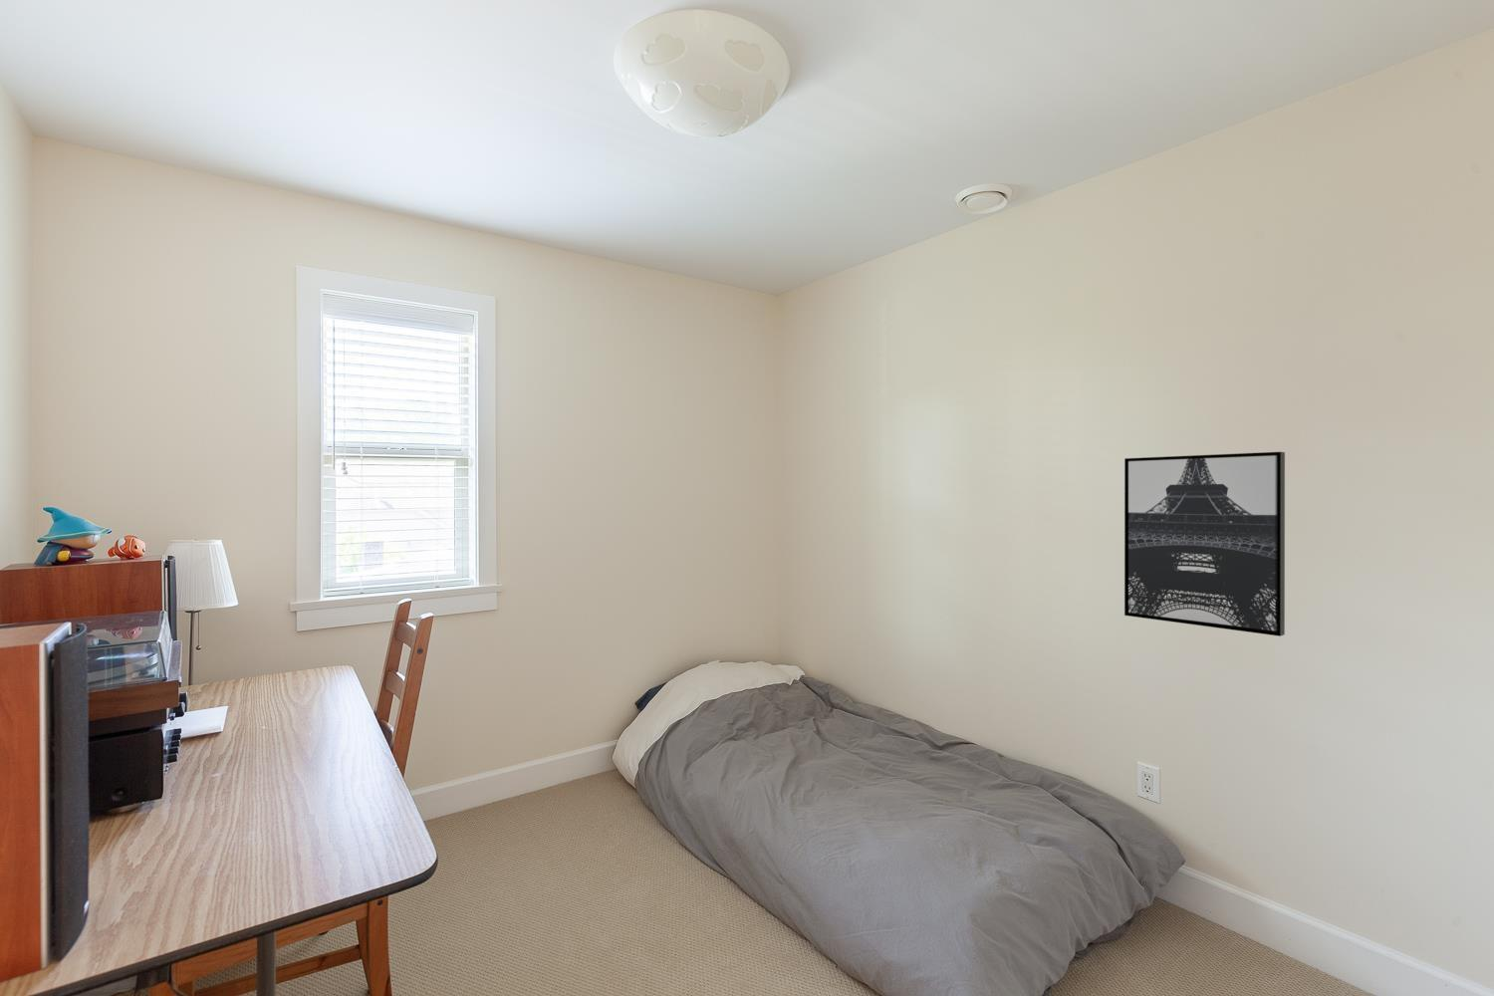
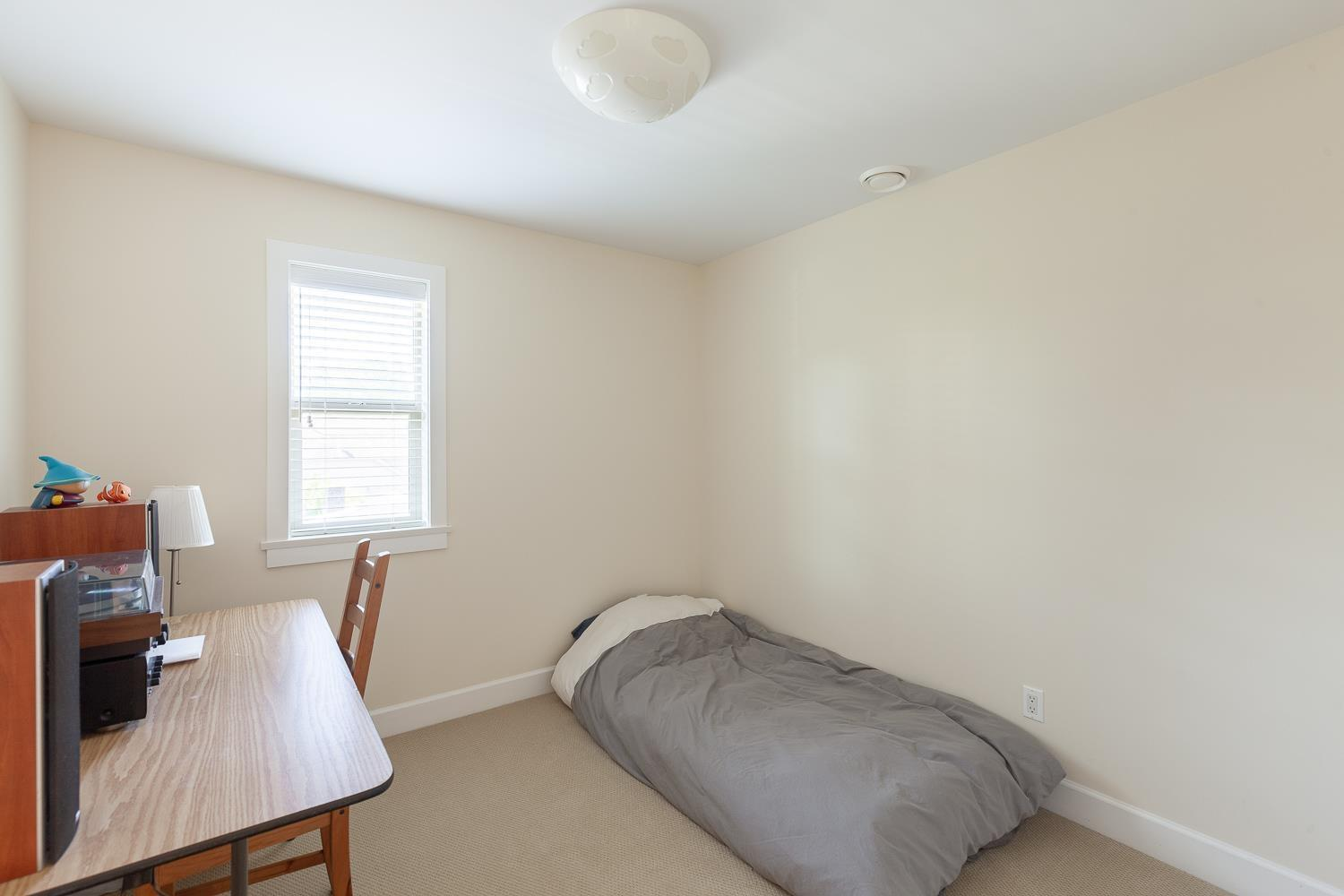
- wall art (1198, 540)
